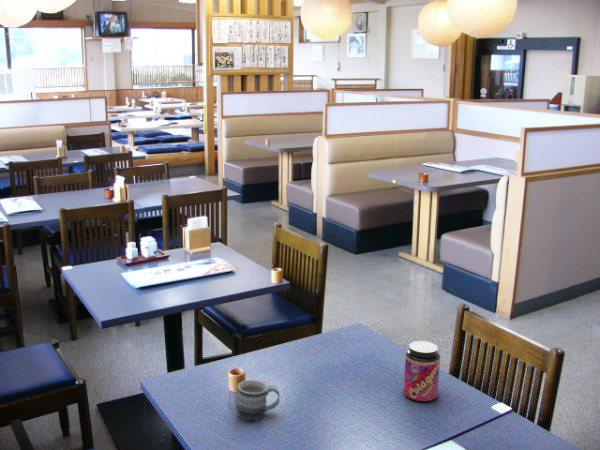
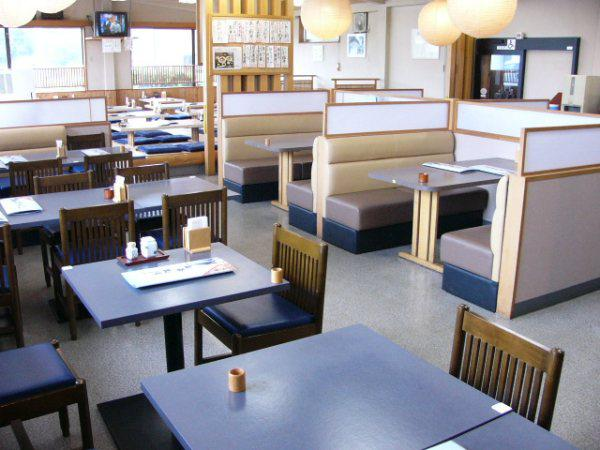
- jar (421, 371)
- mug (257, 400)
